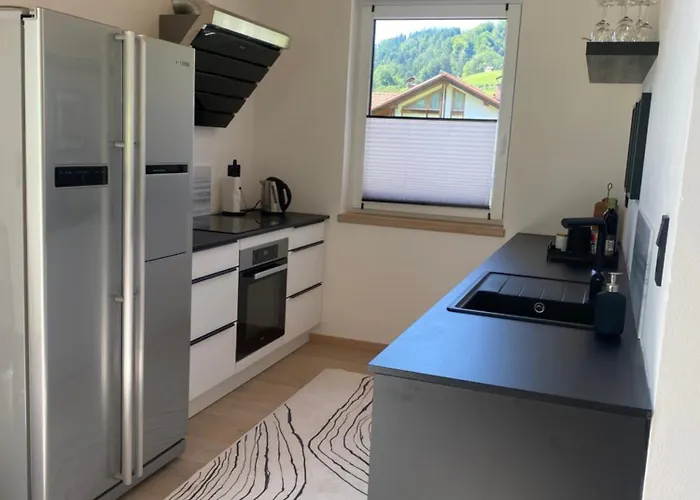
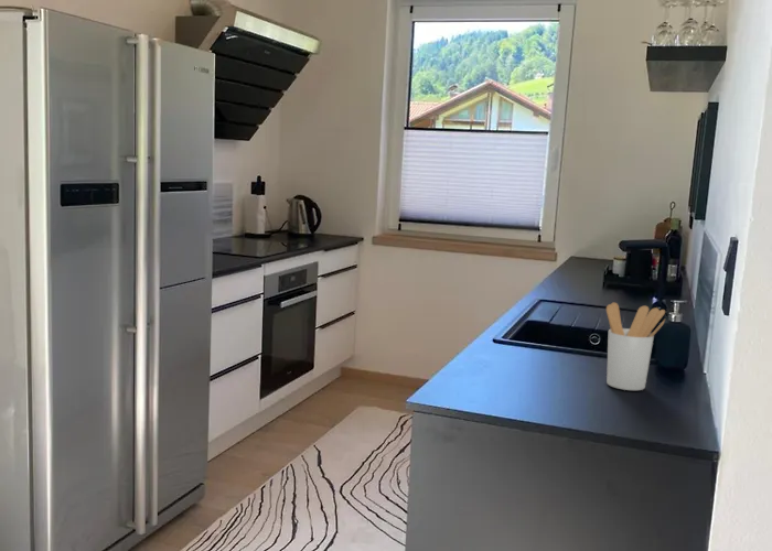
+ utensil holder (635, 345)
